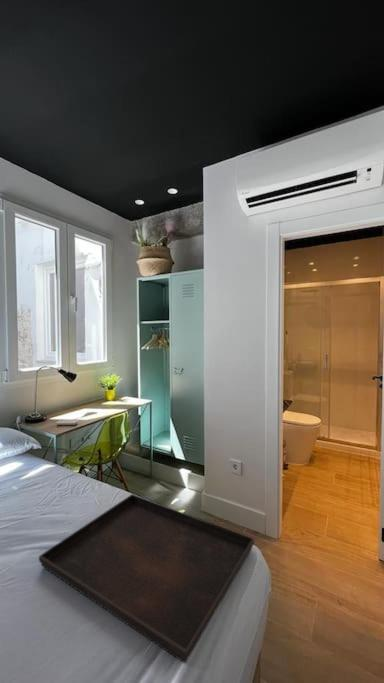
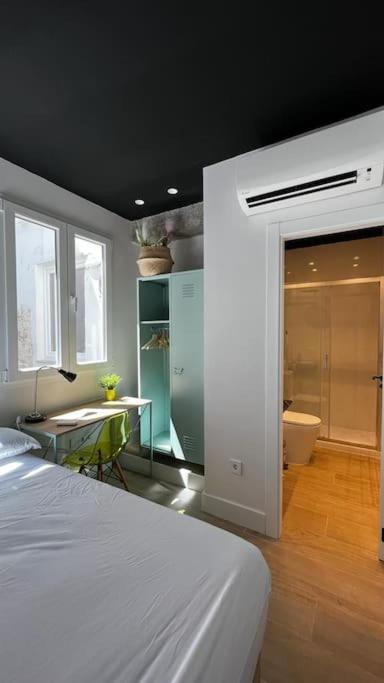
- serving tray (150, 552)
